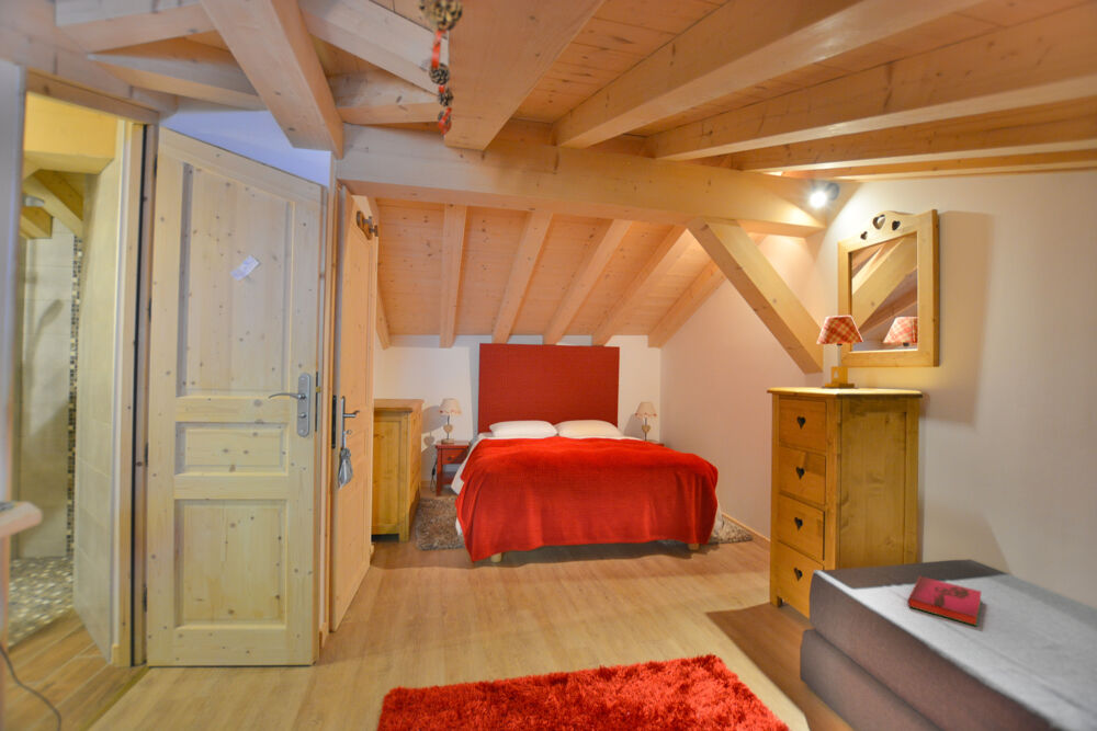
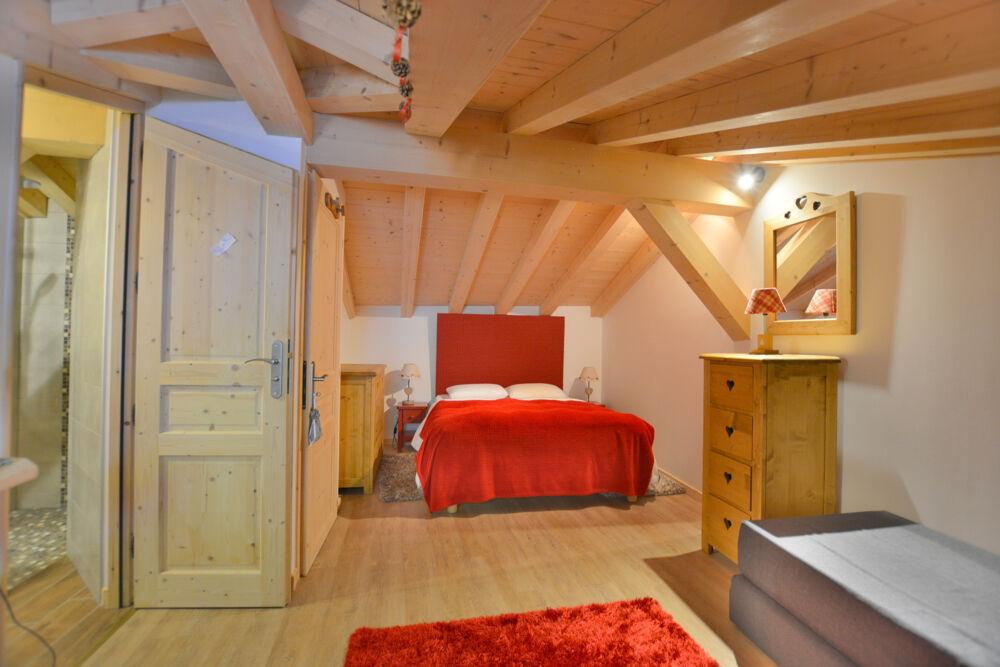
- hardback book (945, 598)
